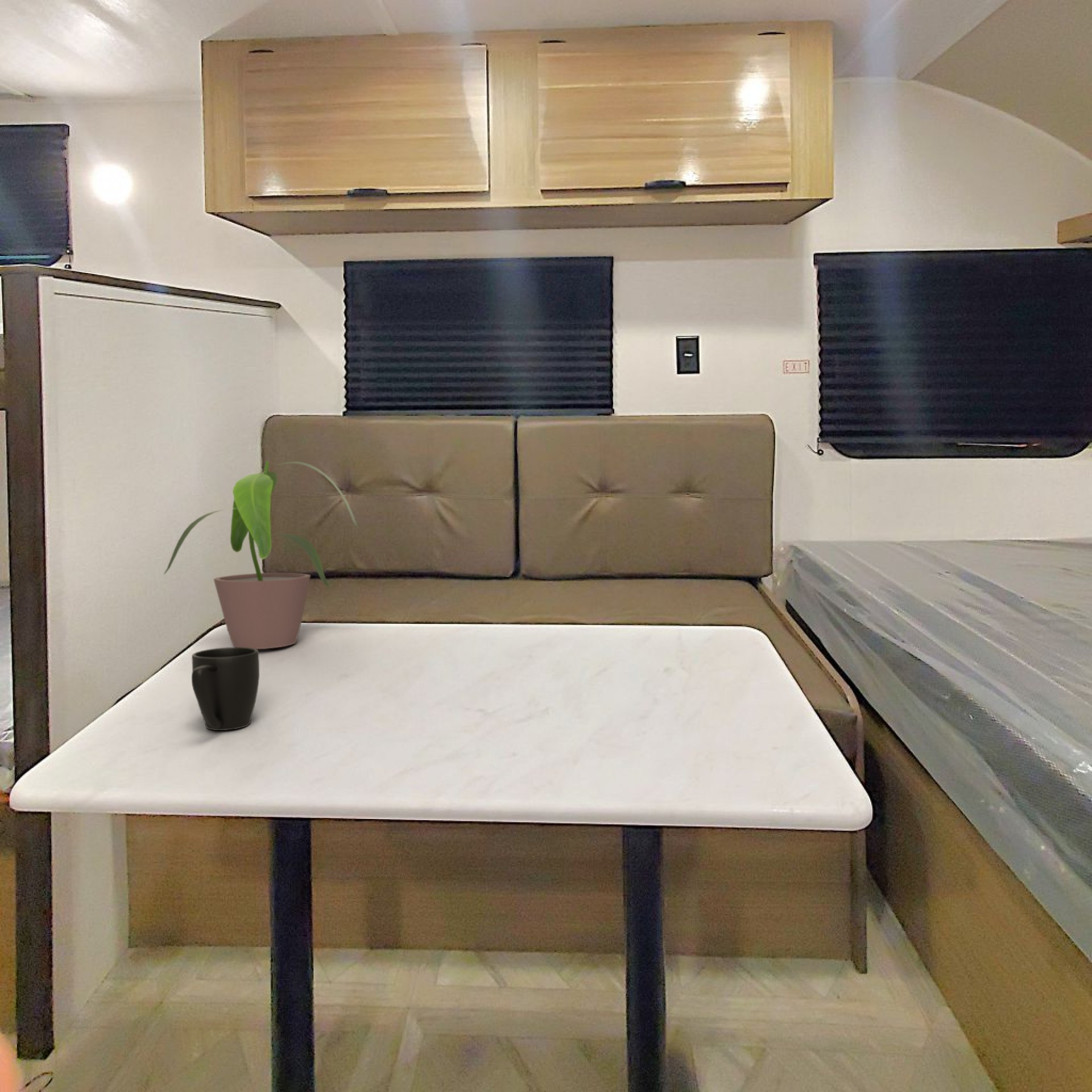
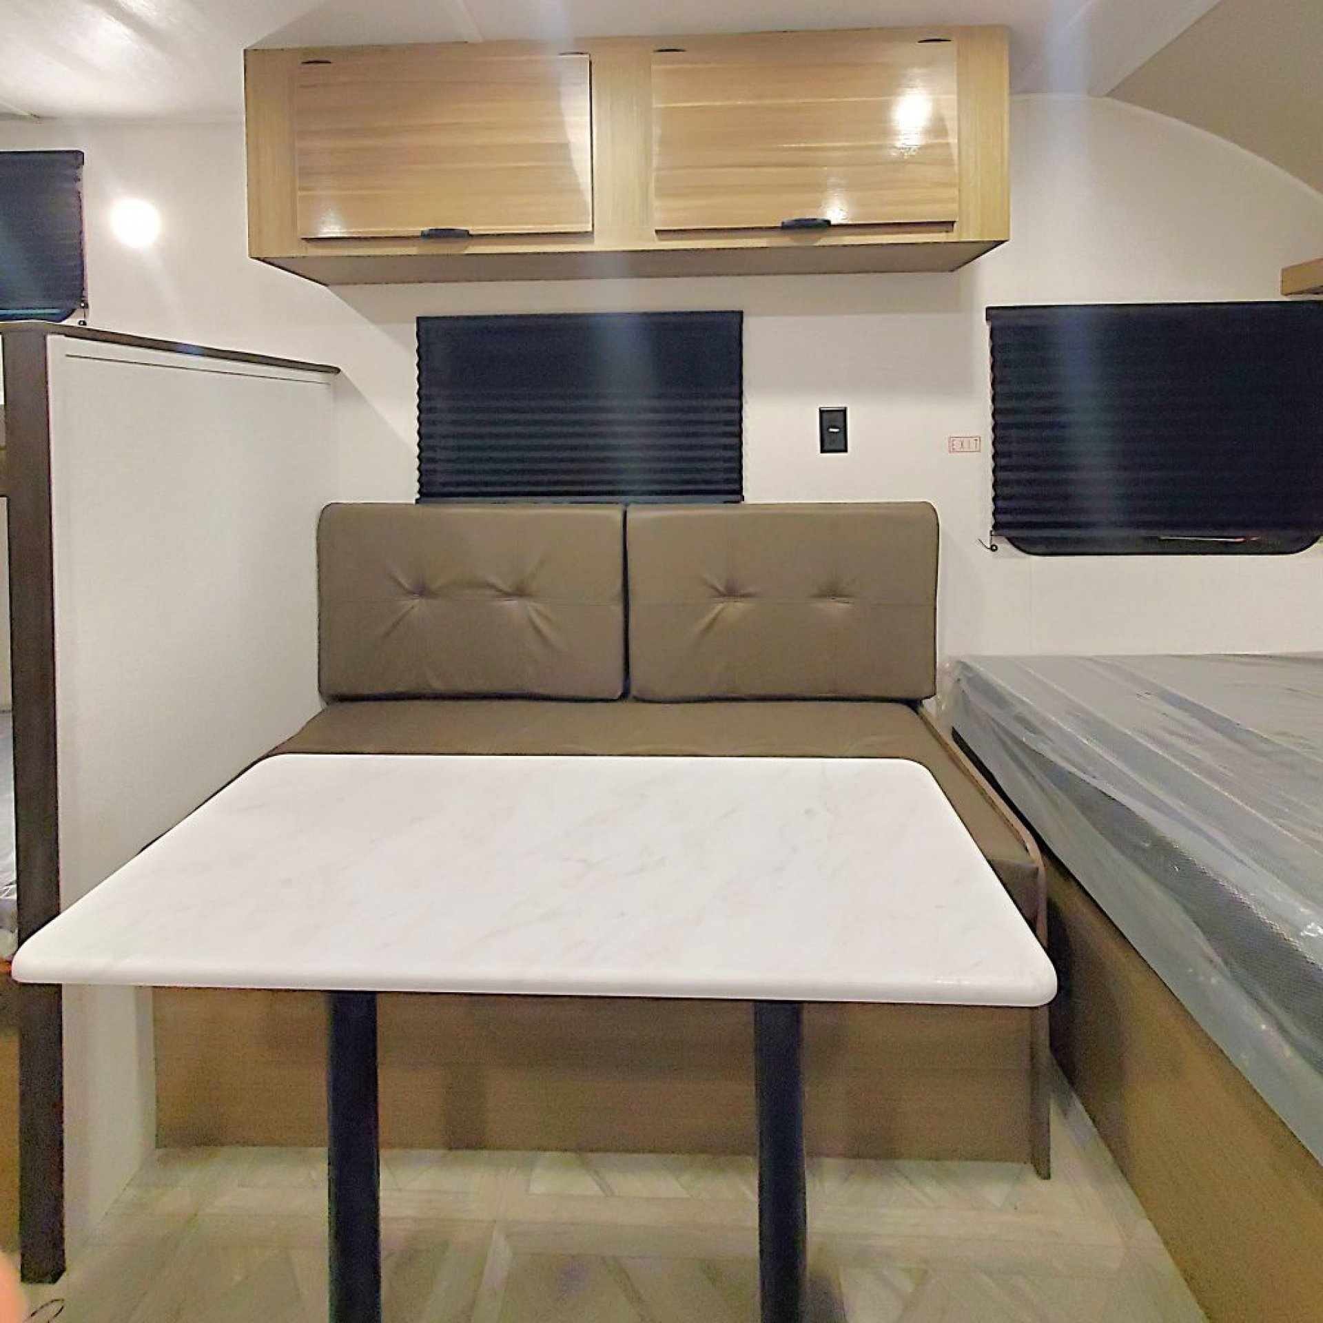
- potted plant (263, 552)
- mug (220, 692)
